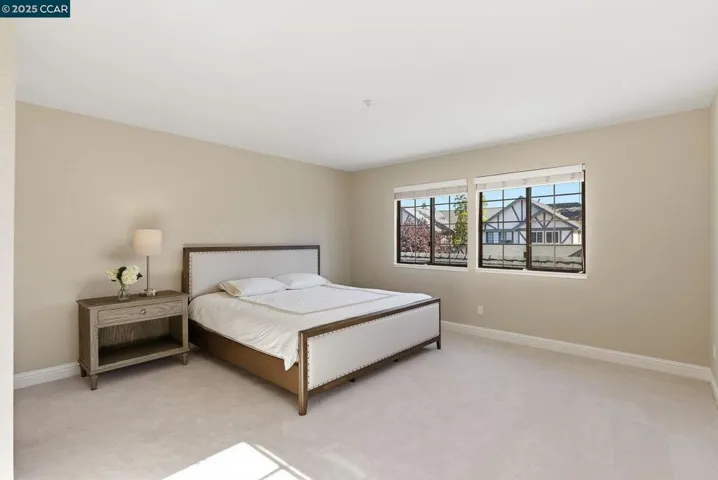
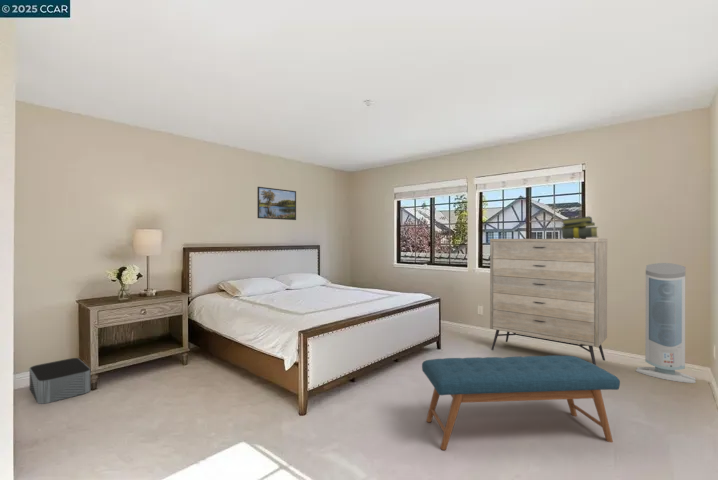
+ dresser (545, 296)
+ bench (514, 397)
+ stack of books (578, 227)
+ storage bin (59, 378)
+ air purifier (665, 319)
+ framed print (277, 204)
